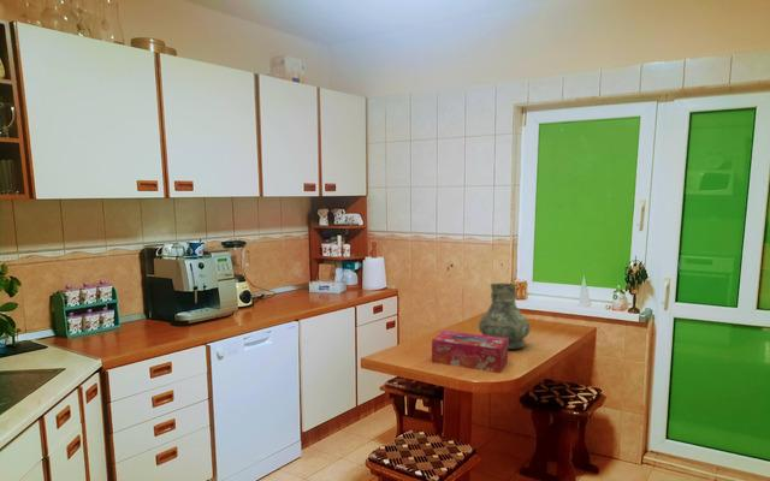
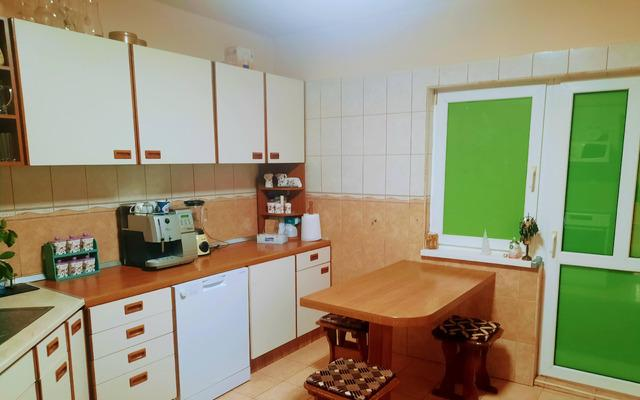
- vase (504, 314)
- tissue box (469, 350)
